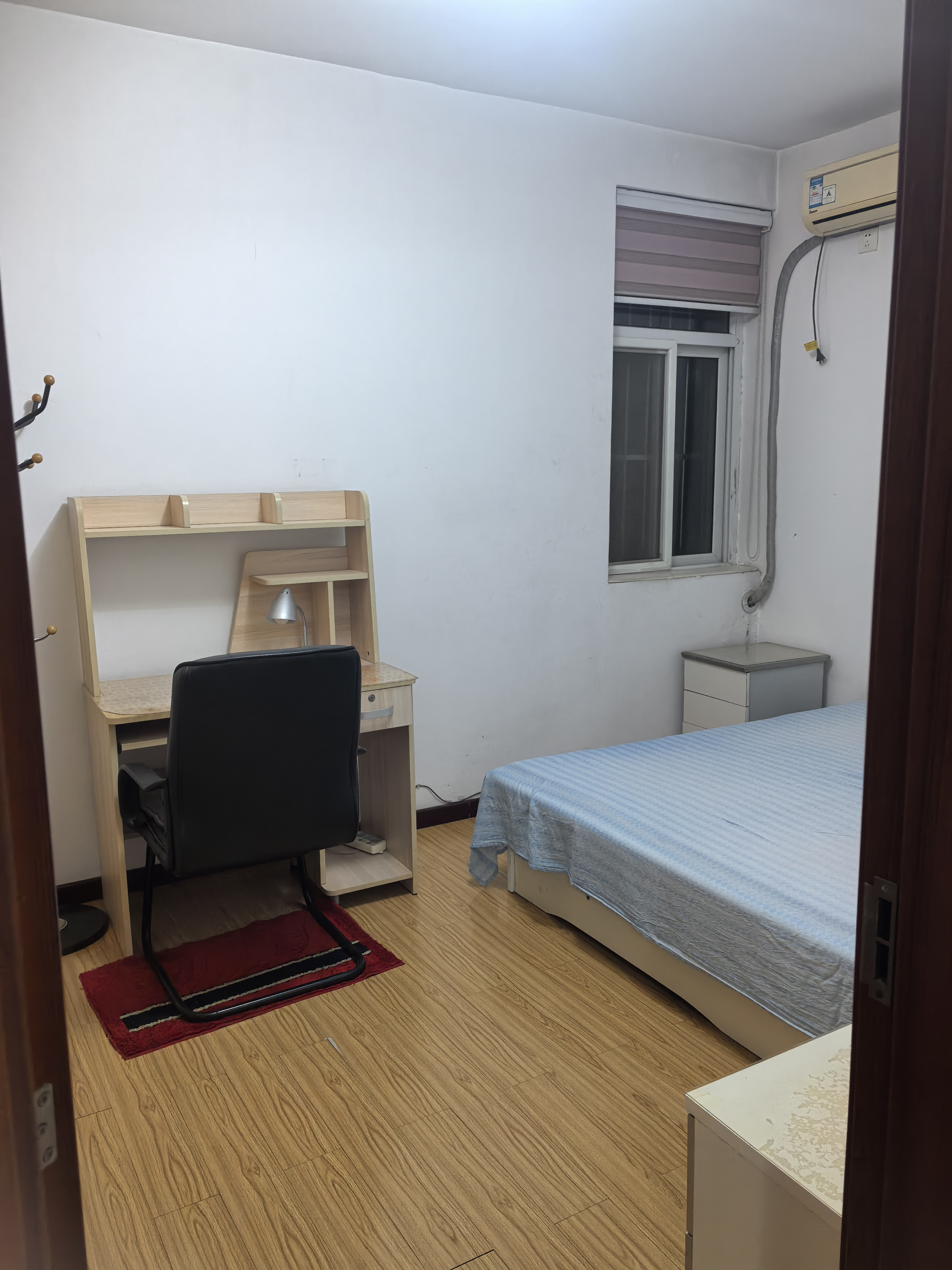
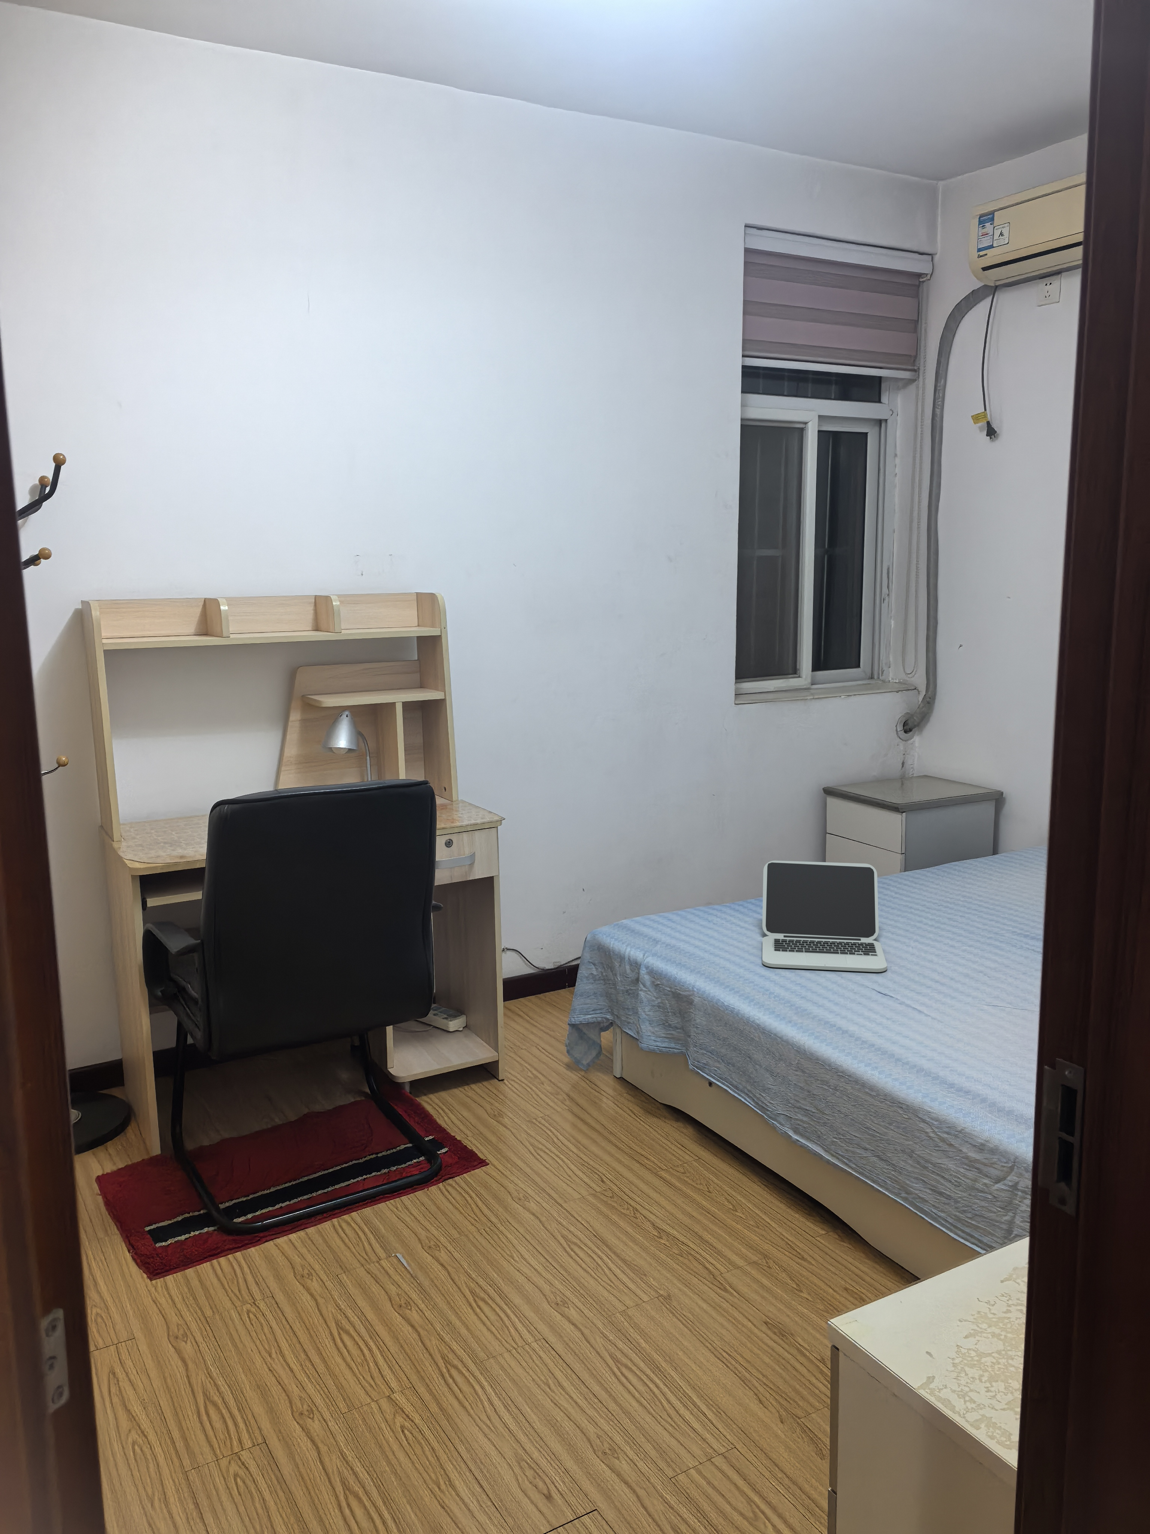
+ laptop (821, 913)
